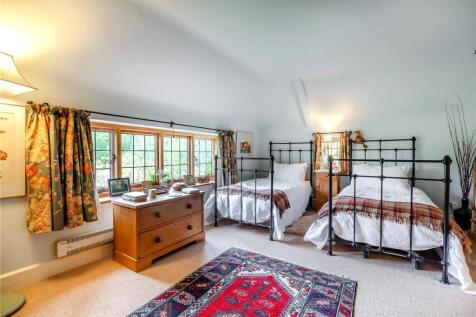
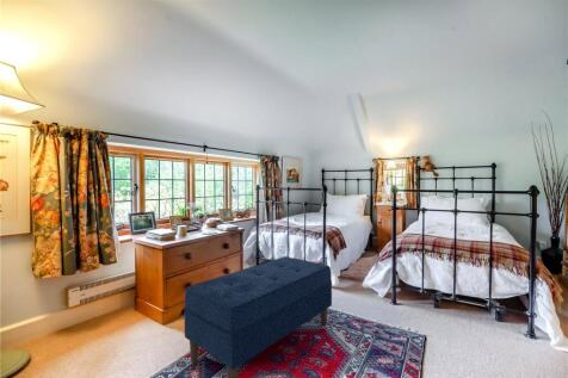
+ bench (266, 308)
